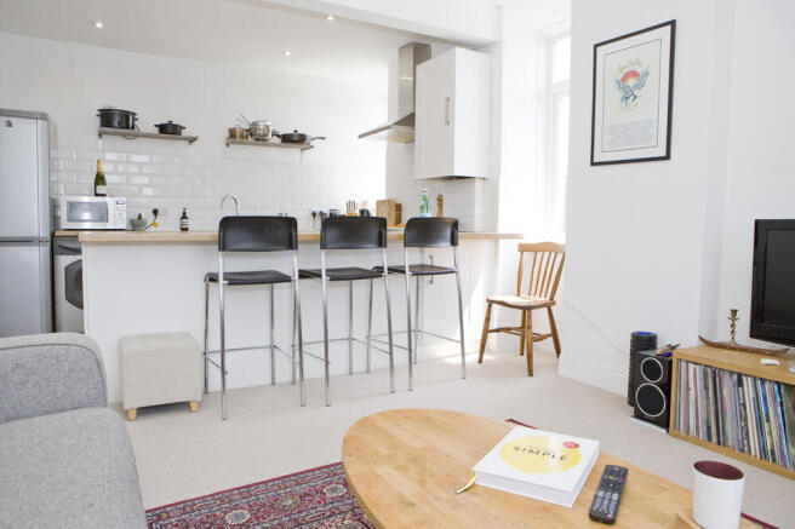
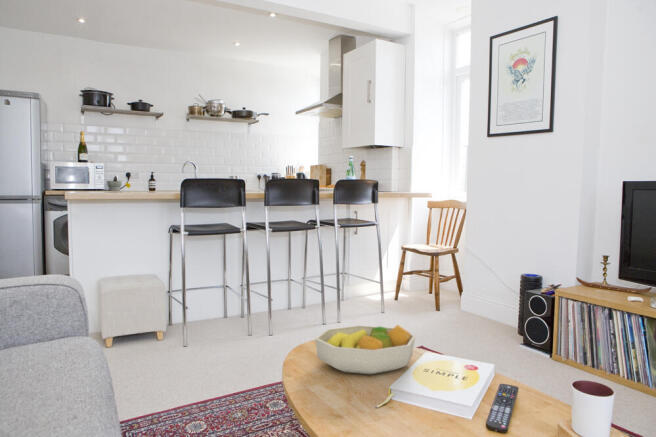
+ fruit bowl (365, 344)
